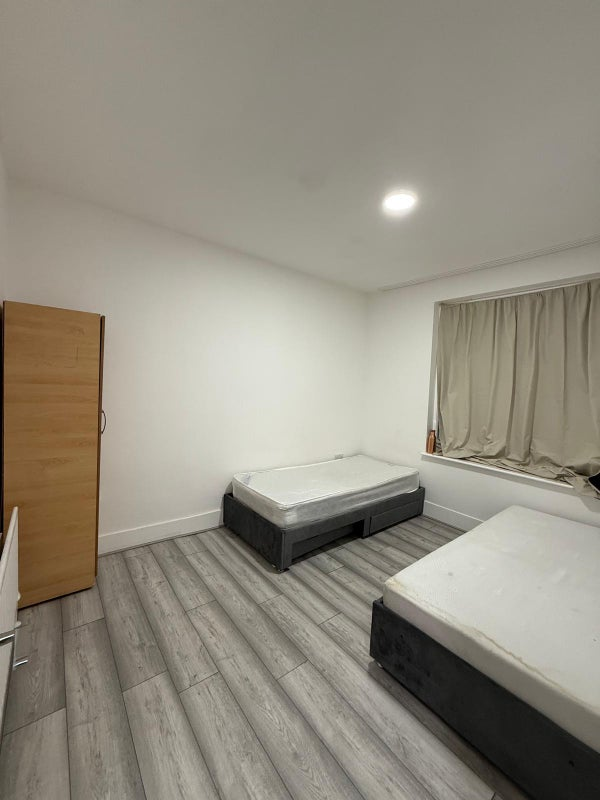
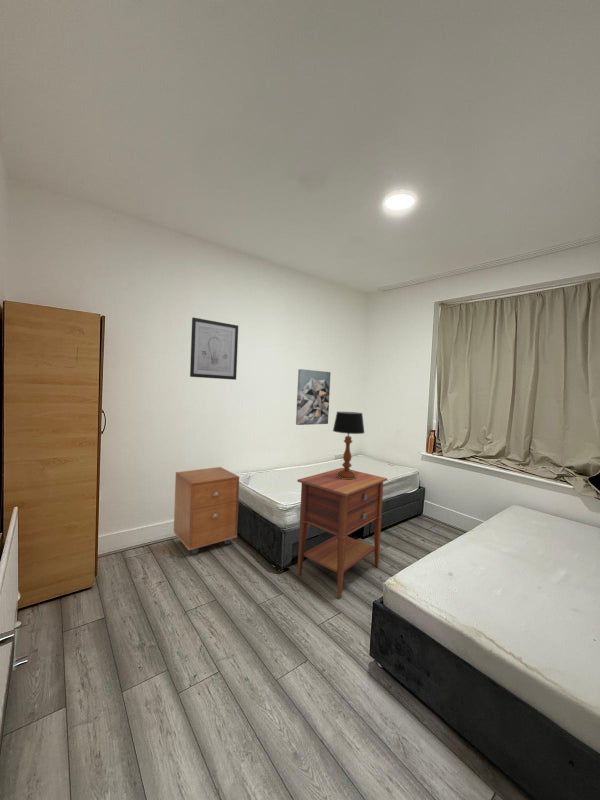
+ wall art (215, 350)
+ wall art (313, 397)
+ nightstand (341, 524)
+ table lamp (347, 444)
+ cabinet (206, 508)
